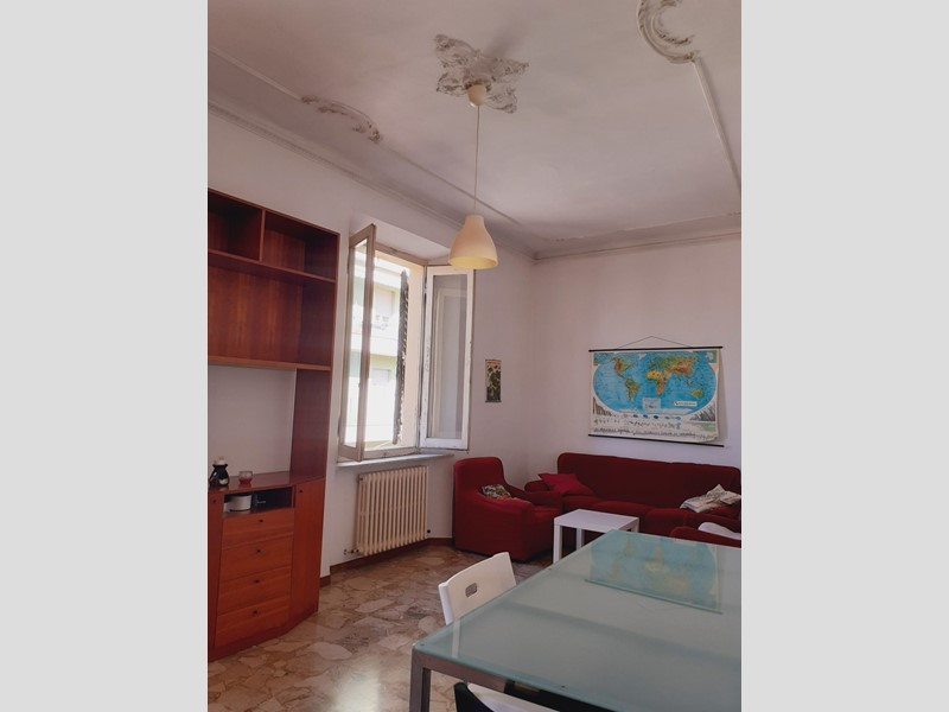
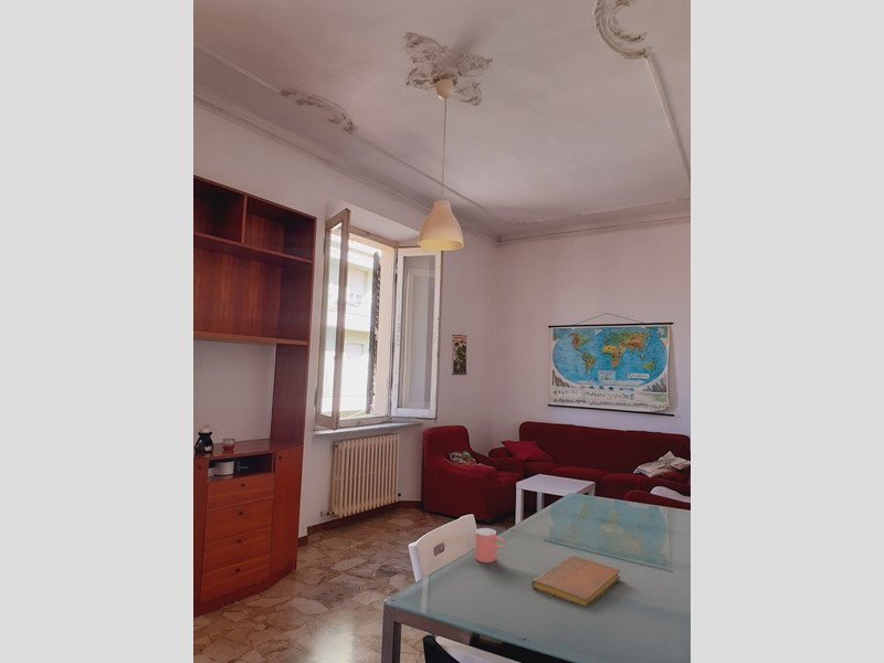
+ cup (490, 545)
+ notebook (577, 578)
